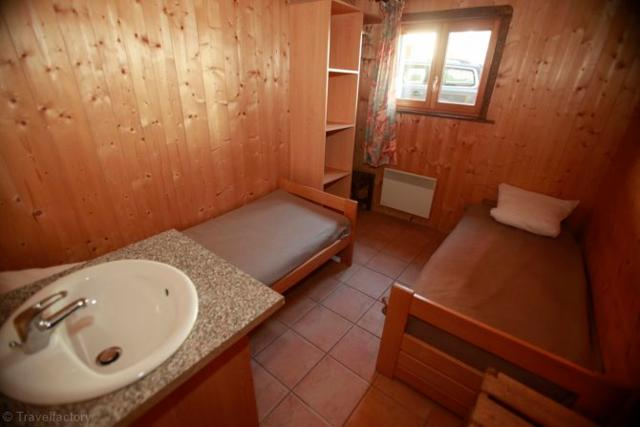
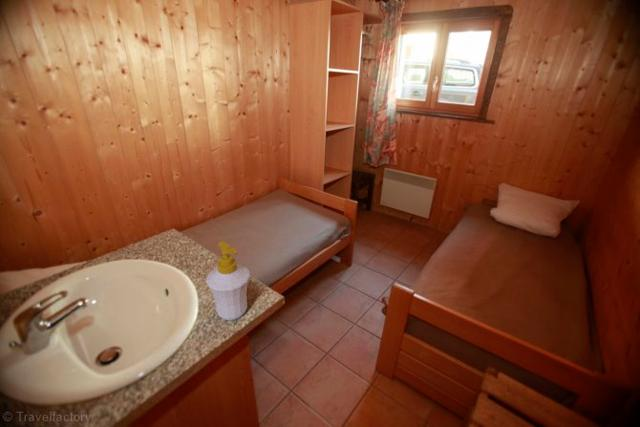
+ soap bottle (228, 280)
